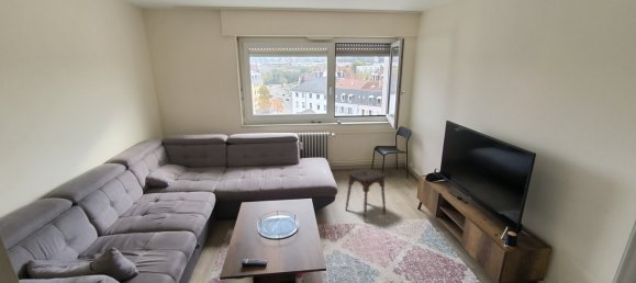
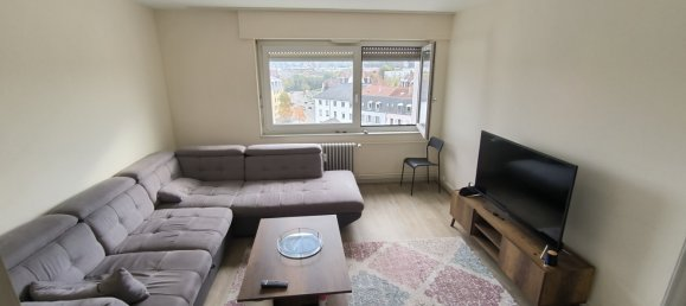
- stool (366, 193)
